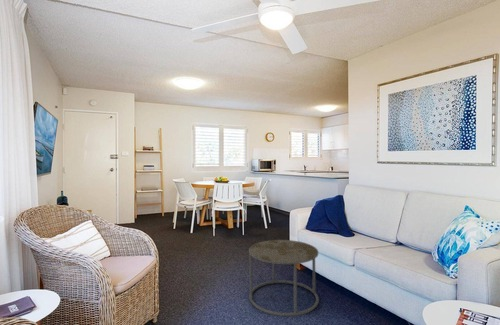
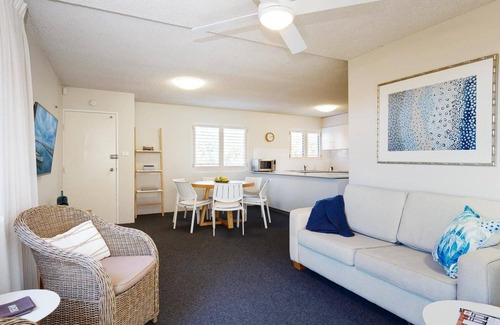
- side table (283, 280)
